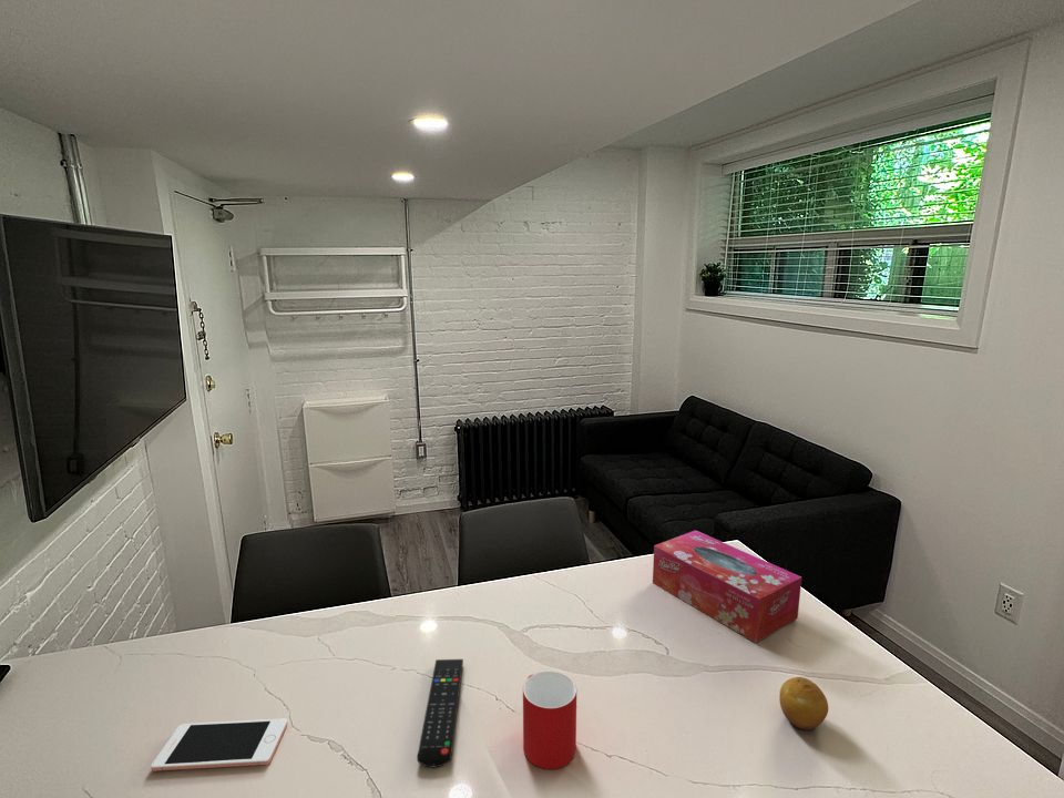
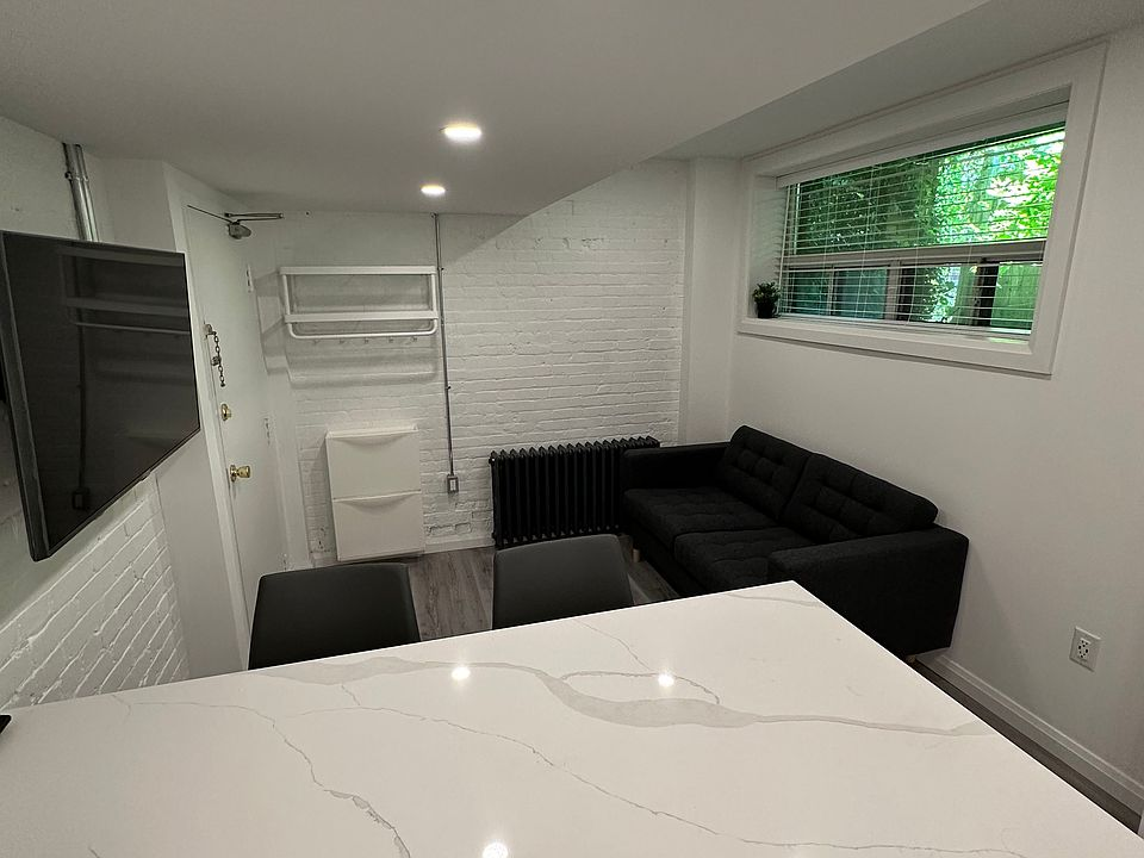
- fruit (802, 702)
- cell phone (222, 744)
- cup (544, 710)
- tissue box (722, 580)
- remote control (442, 707)
